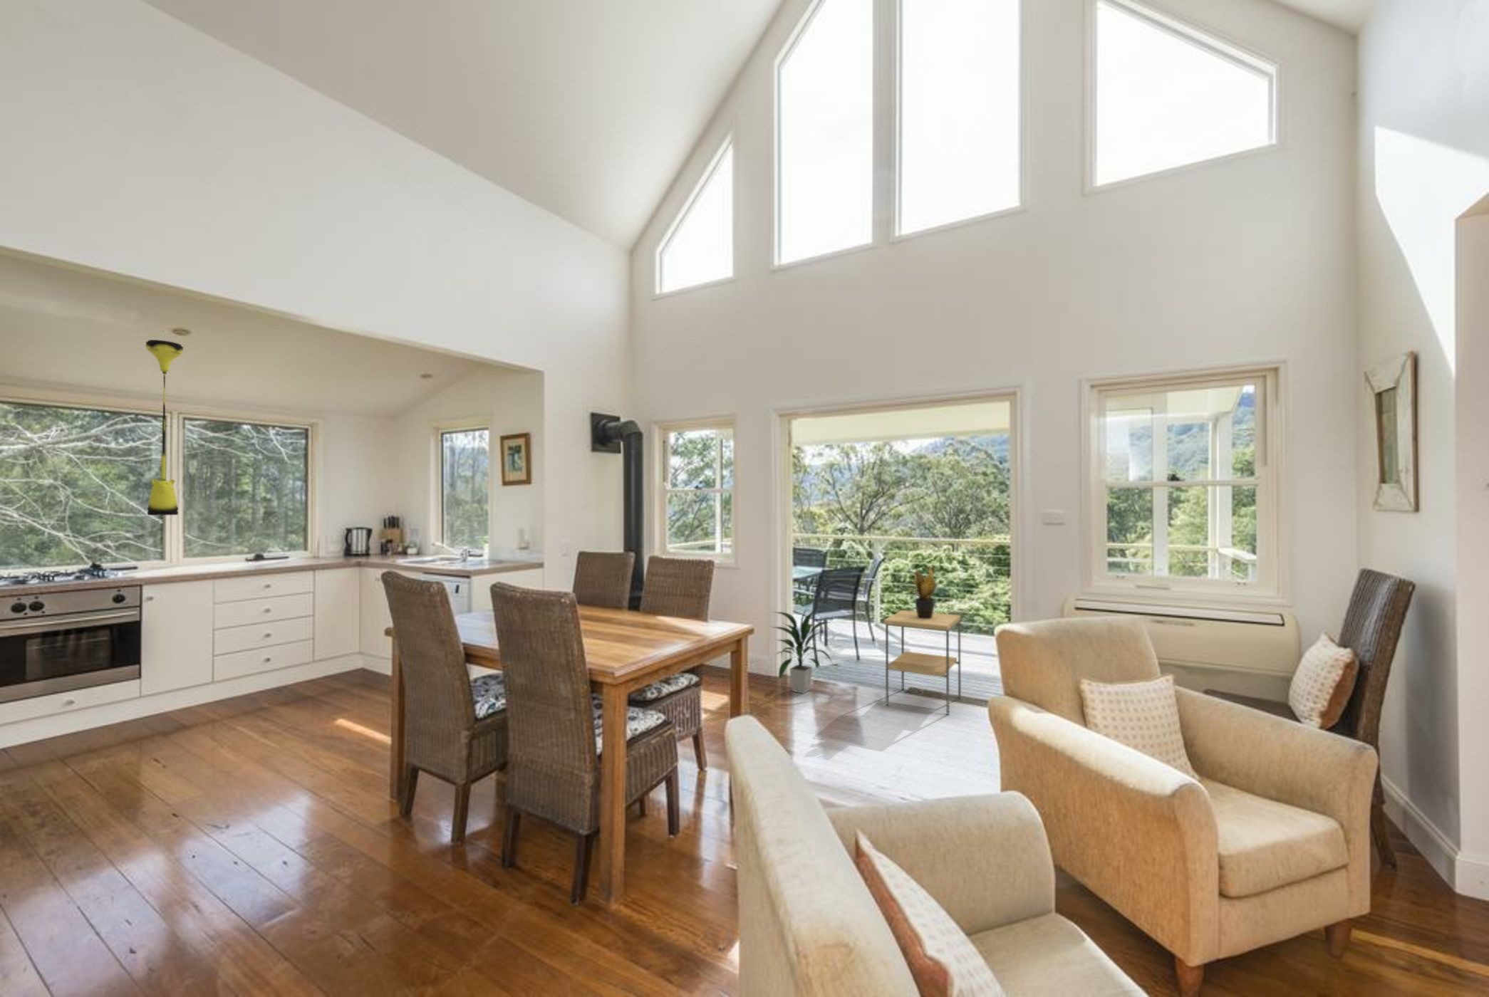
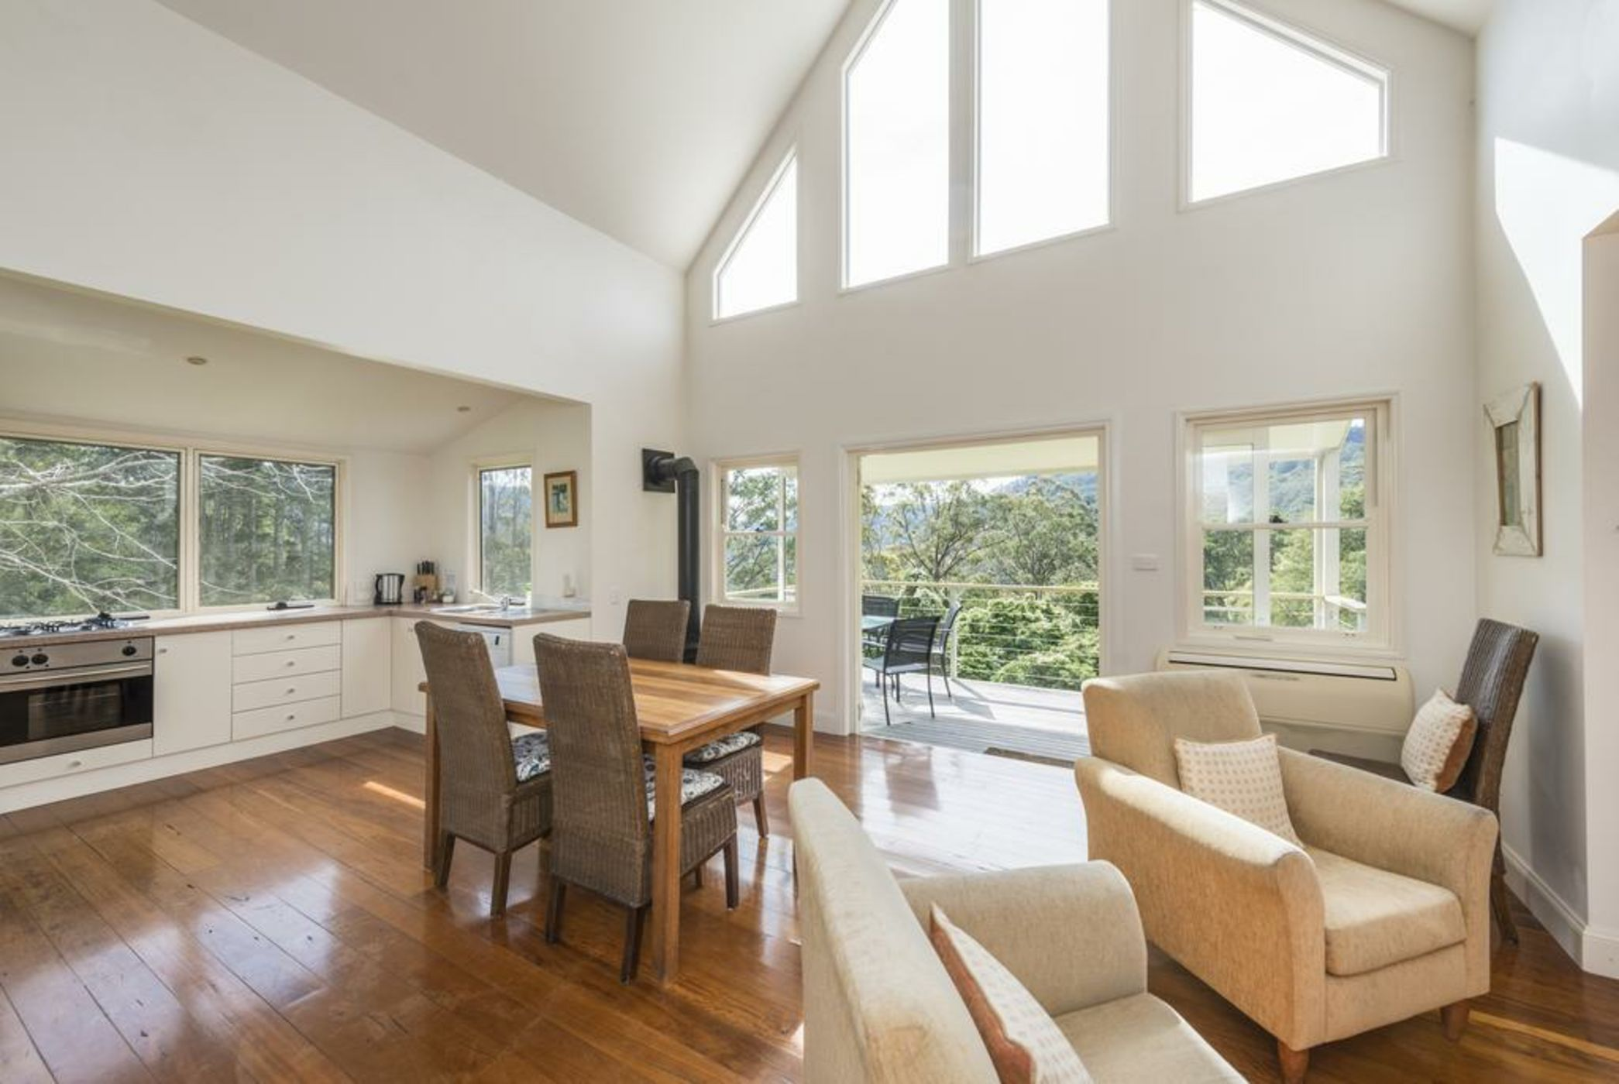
- side table (923, 660)
- pendant light (164, 428)
- indoor plant (798, 648)
- potted plant (924, 590)
